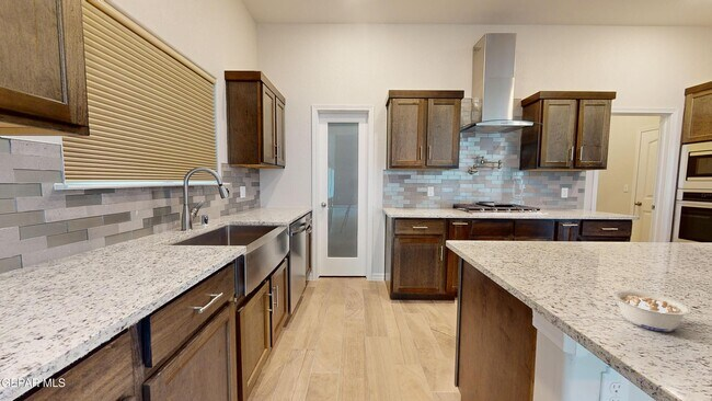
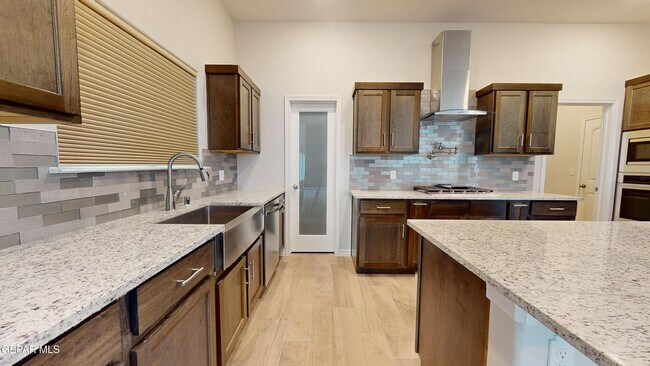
- legume (648, 309)
